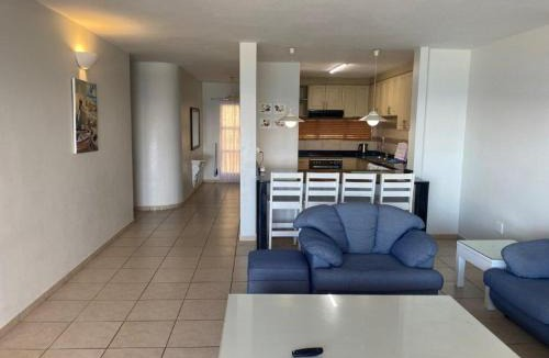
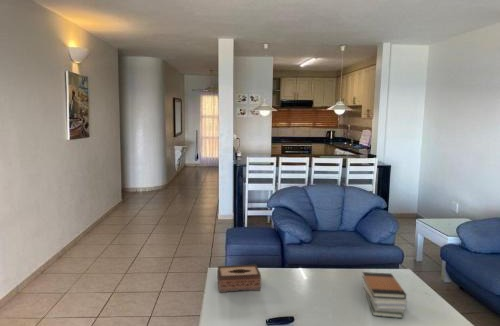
+ book stack (383, 294)
+ tissue box (238, 278)
